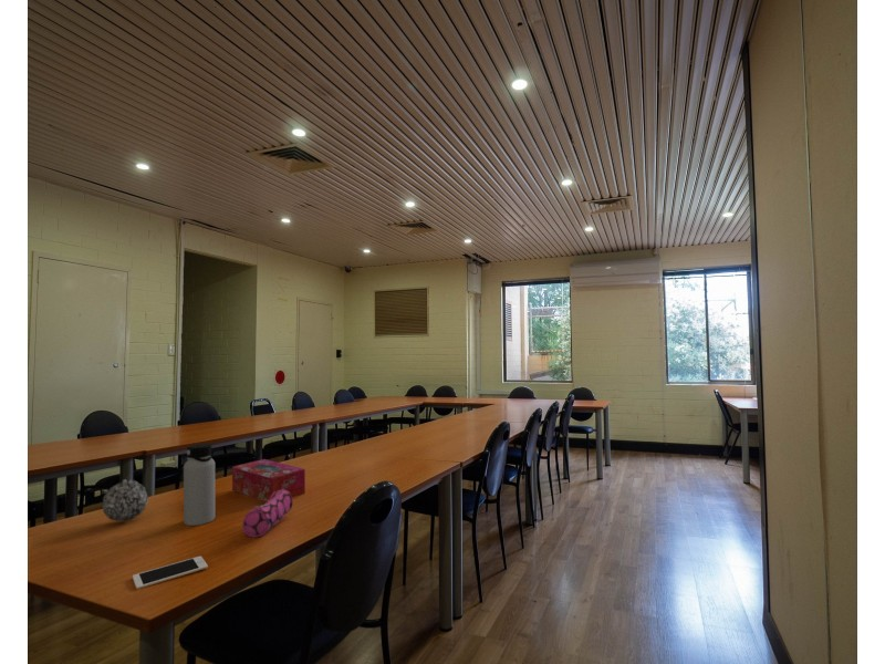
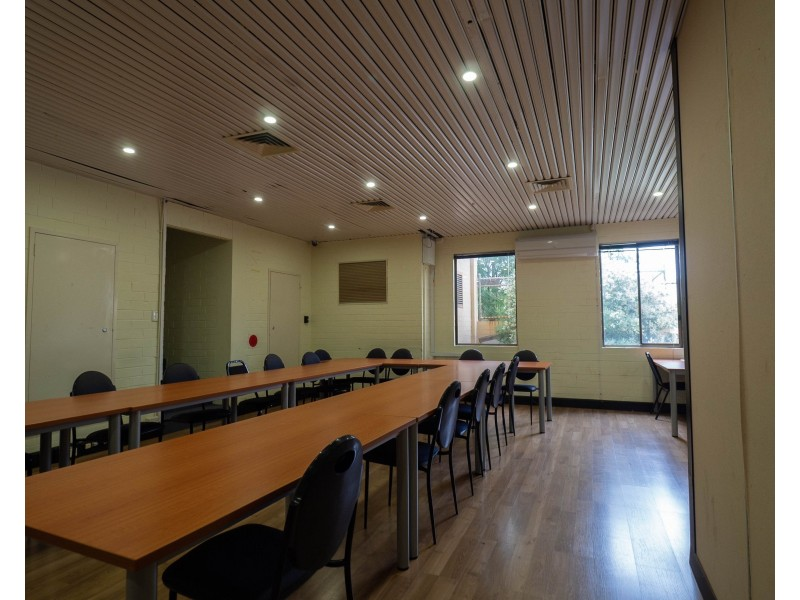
- tissue box (268, 479)
- water bottle (199, 483)
- decorative ball (125, 499)
- pencil case (270, 510)
- cell phone (170, 571)
